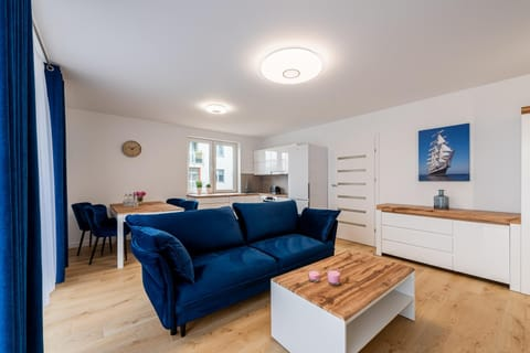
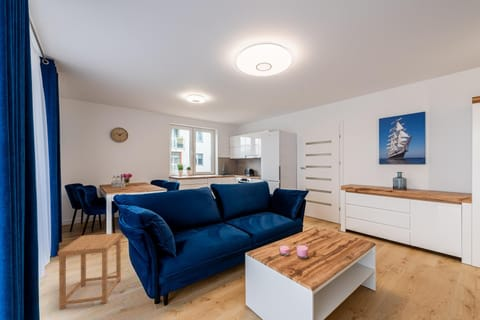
+ side table (85, 267)
